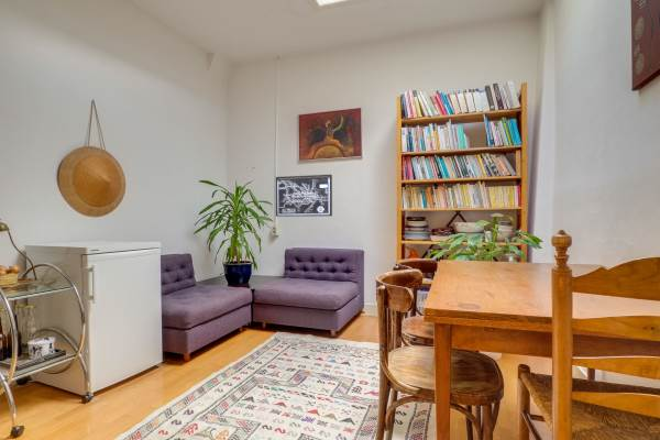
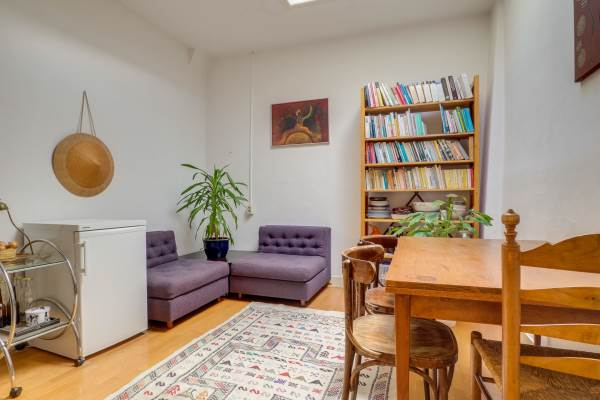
- wall art (302, 196)
